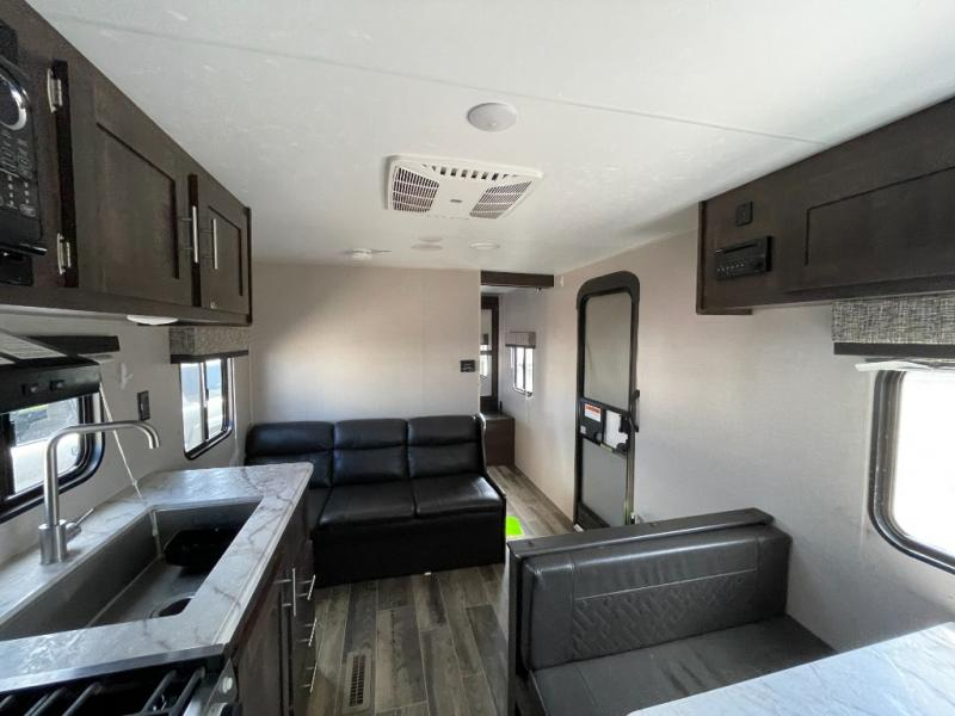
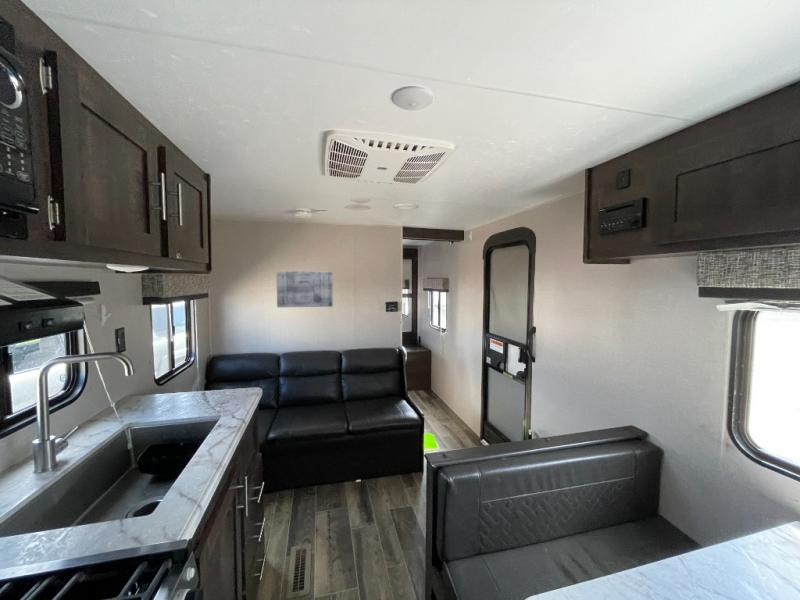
+ wall art (305, 289)
